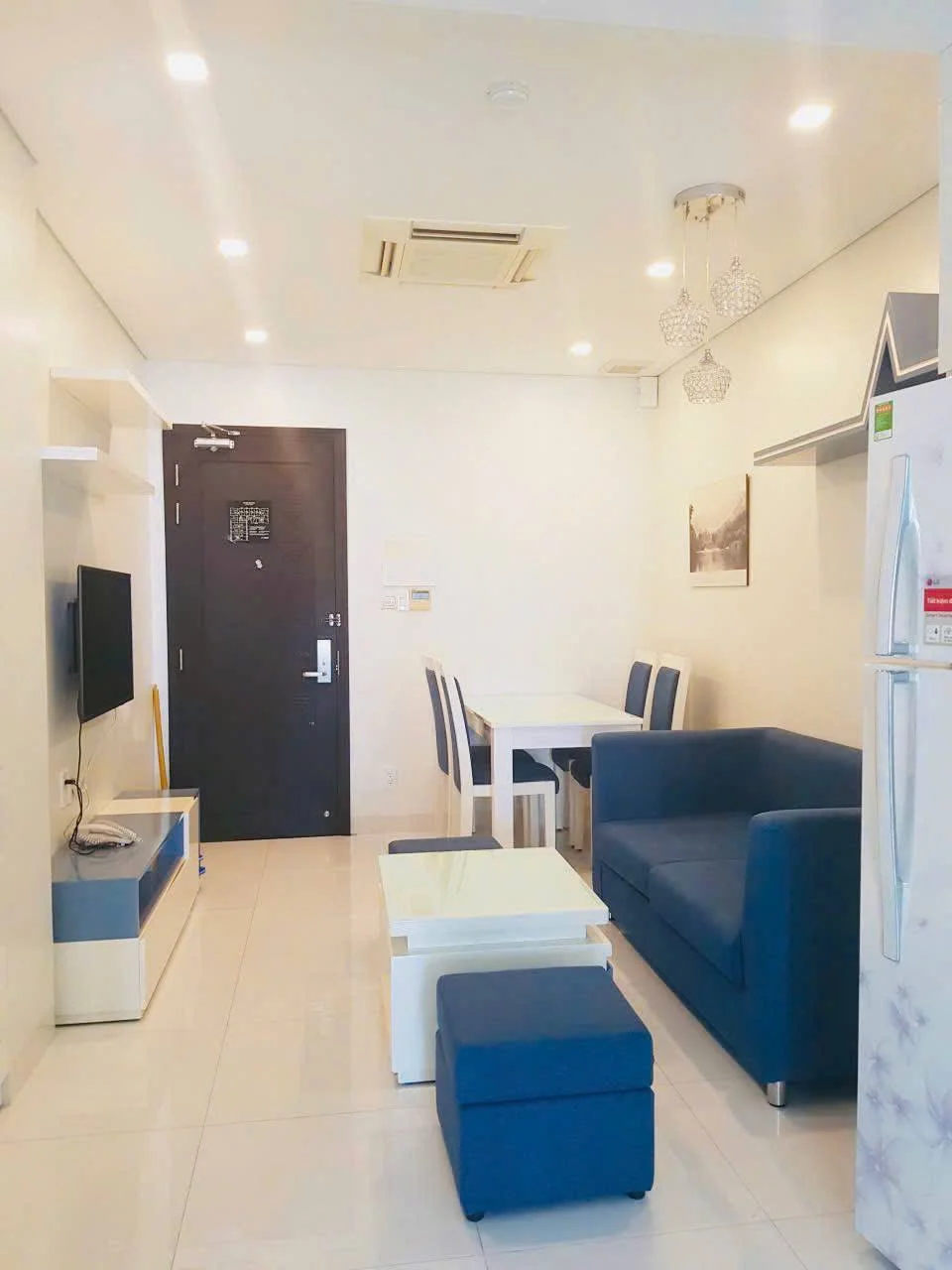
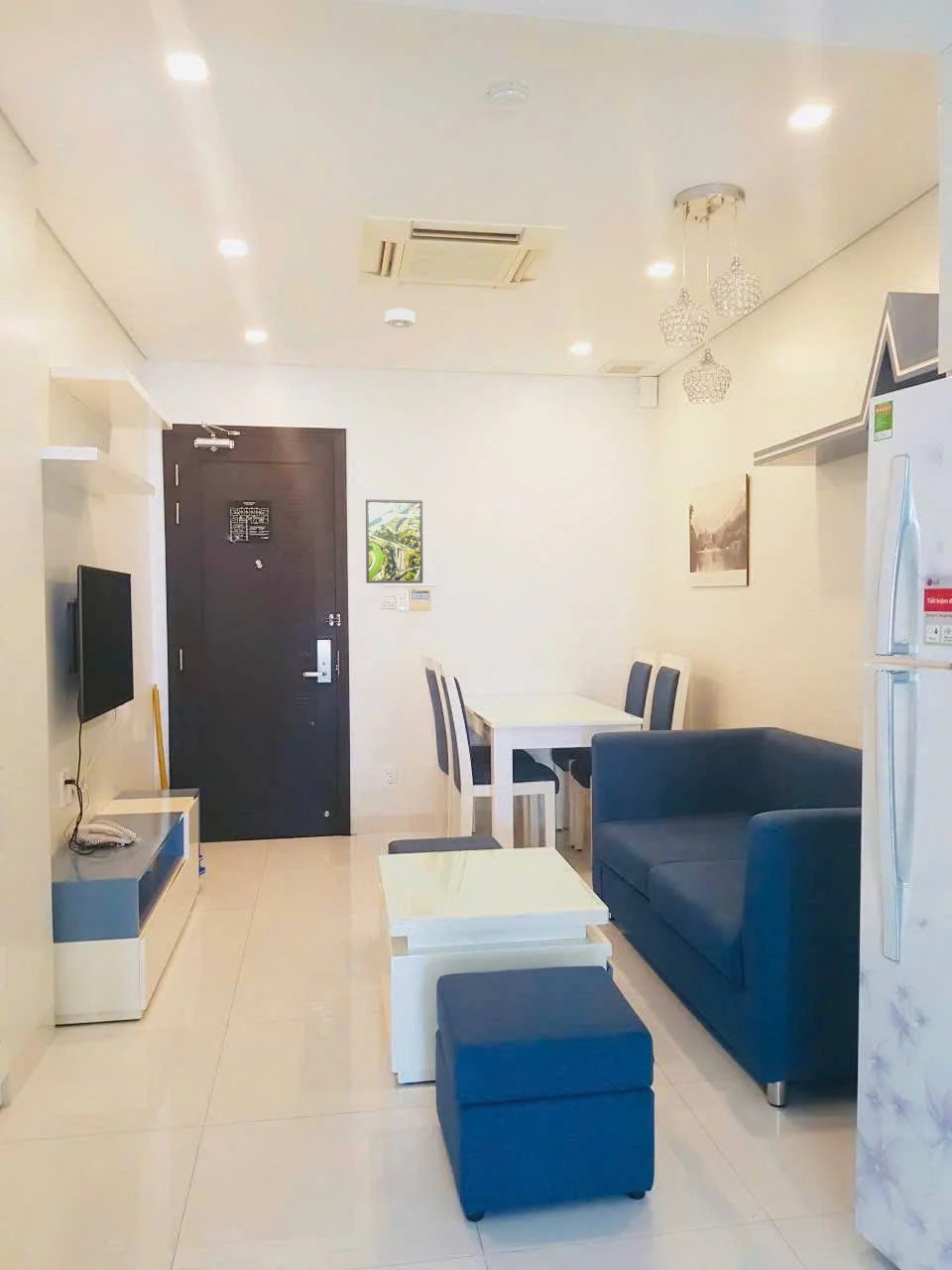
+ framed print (394, 541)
+ smoke detector (400, 318)
